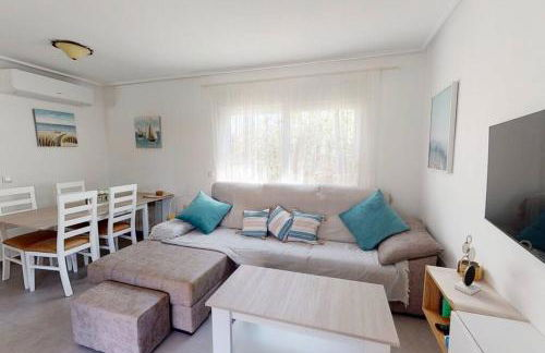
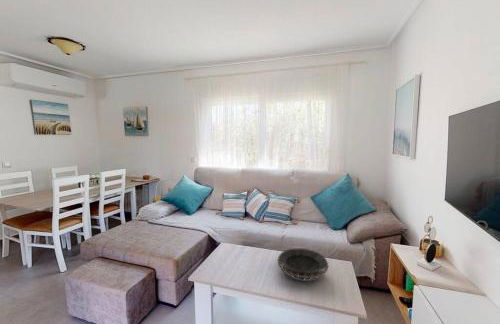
+ decorative bowl (302, 266)
